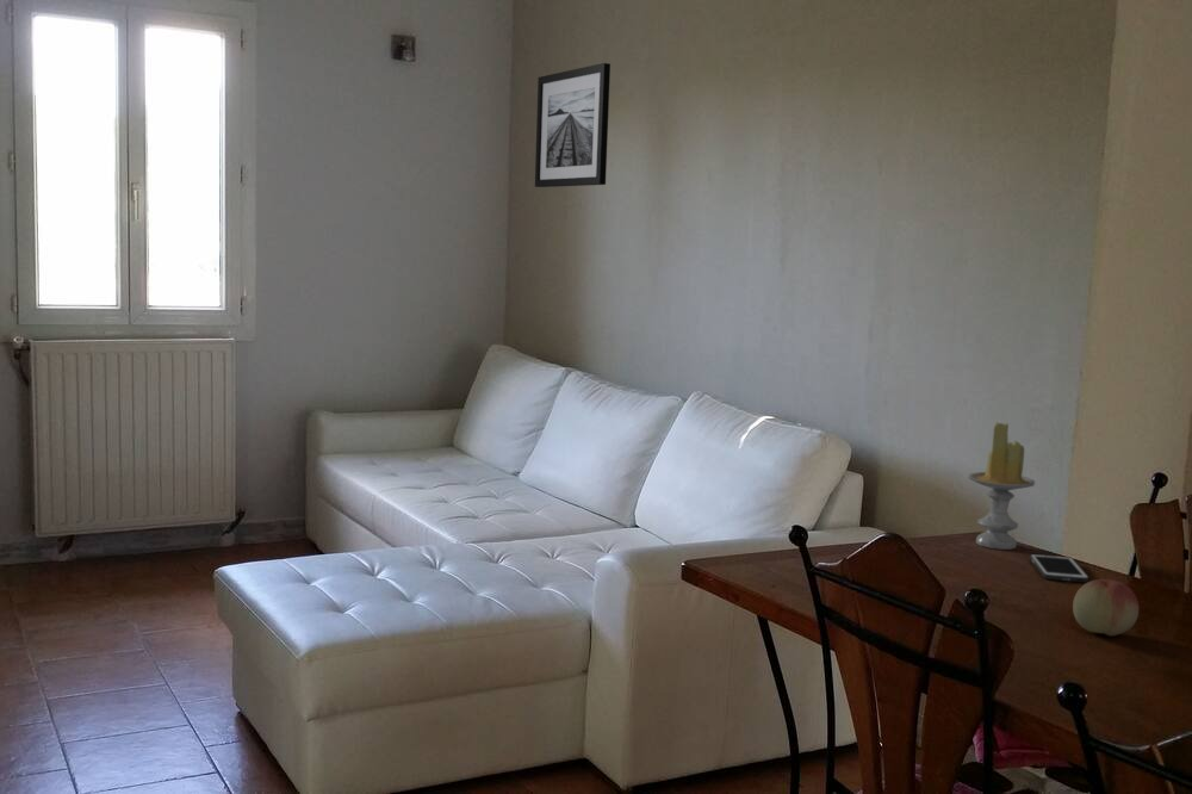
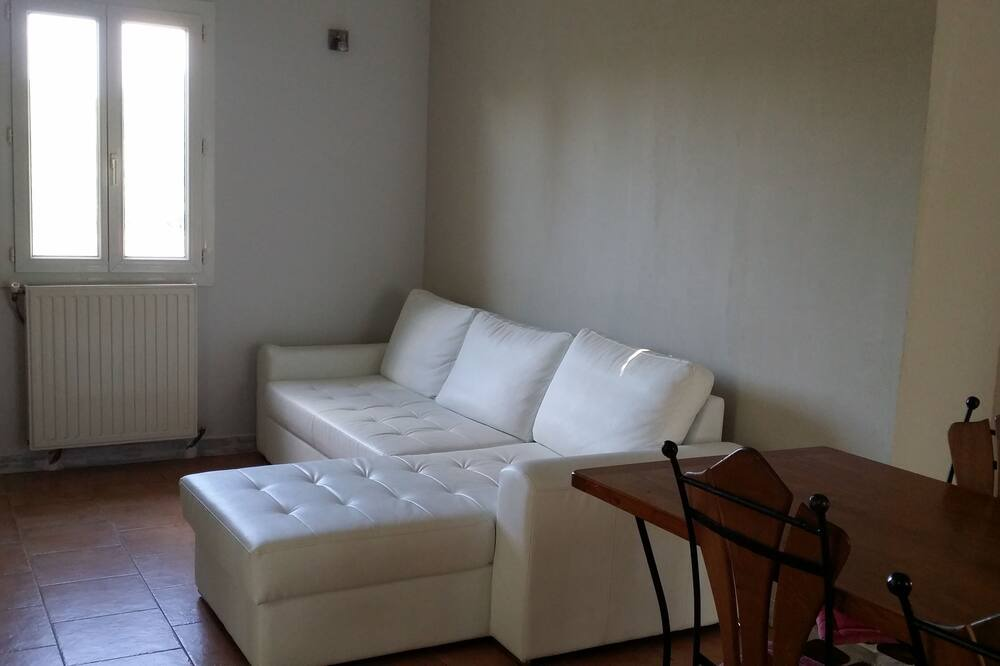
- wall art (570, 128)
- fruit (1105, 607)
- candle (1001, 483)
- cell phone (1057, 567)
